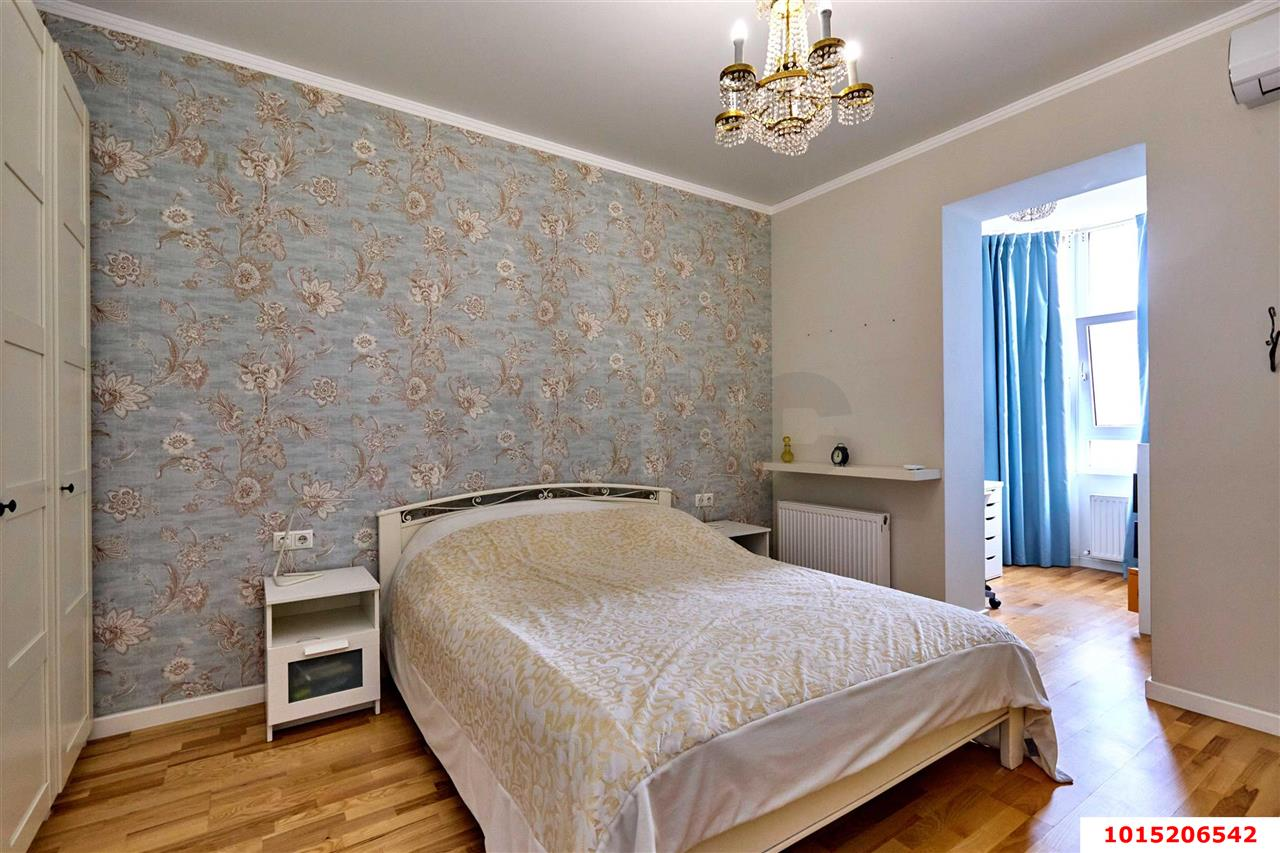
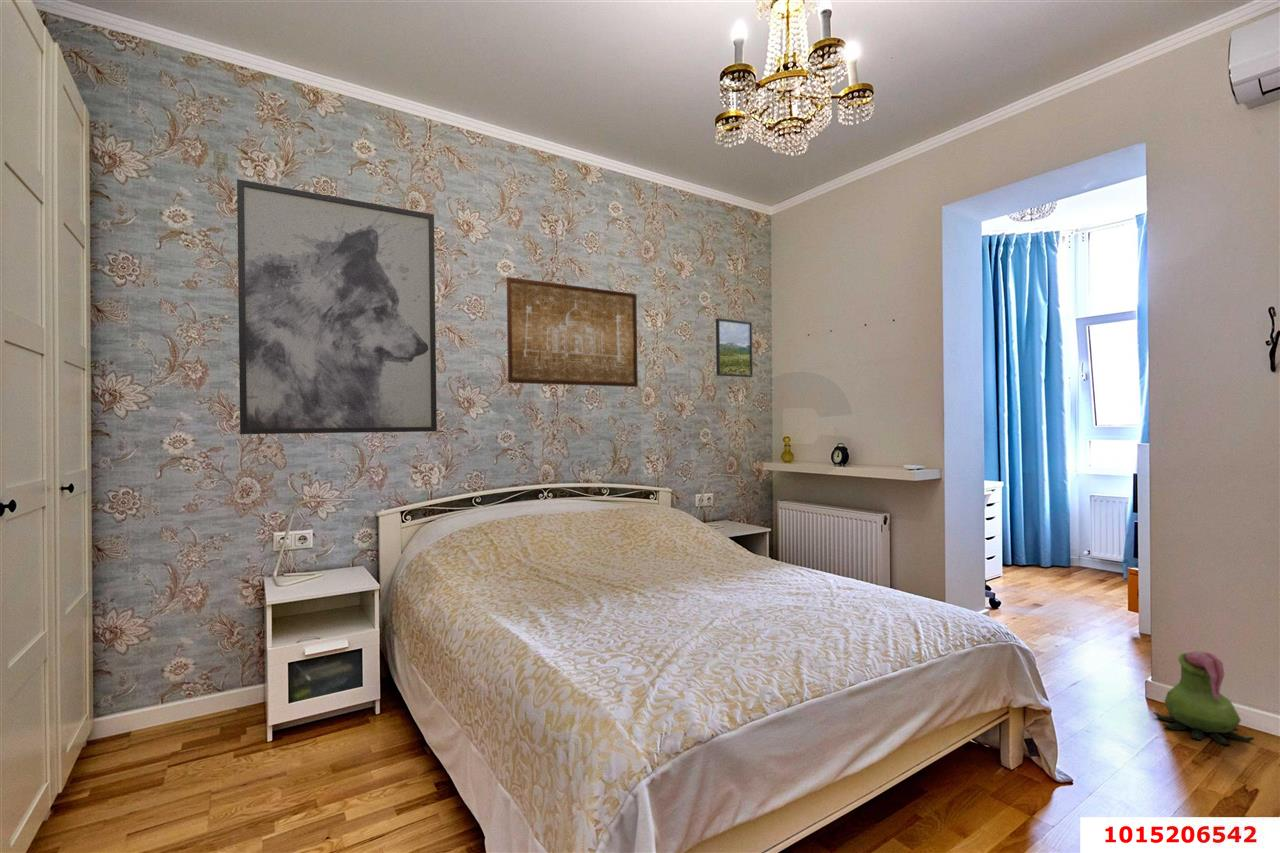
+ wall art (576, 335)
+ decorative plant (1201, 689)
+ wall art (344, 316)
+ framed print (734, 348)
